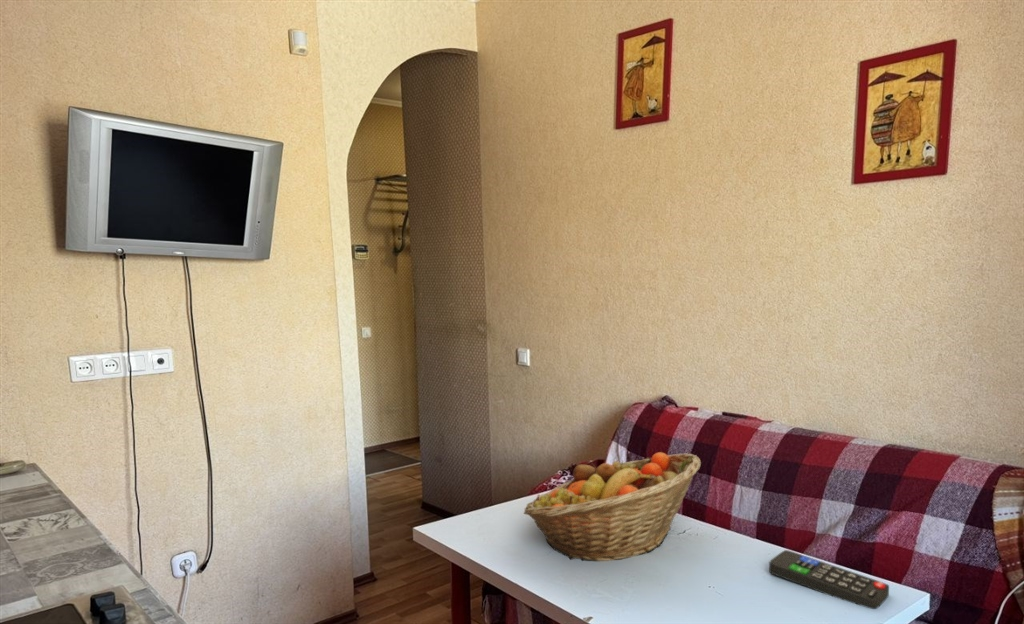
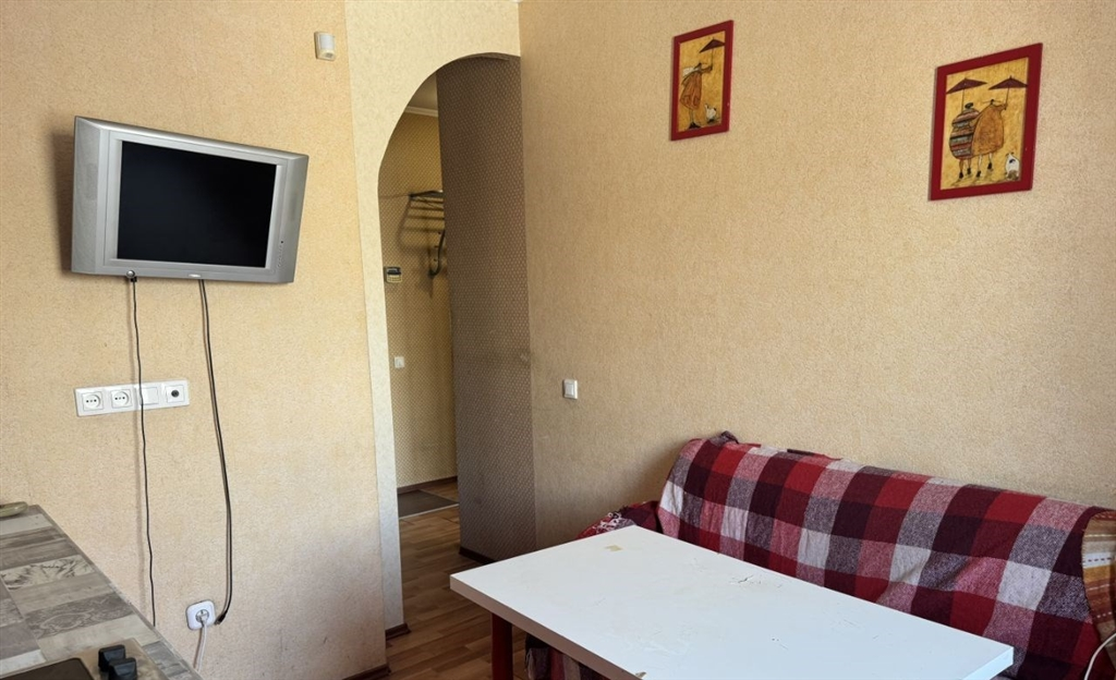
- remote control (826, 577)
- fruit basket (614, 497)
